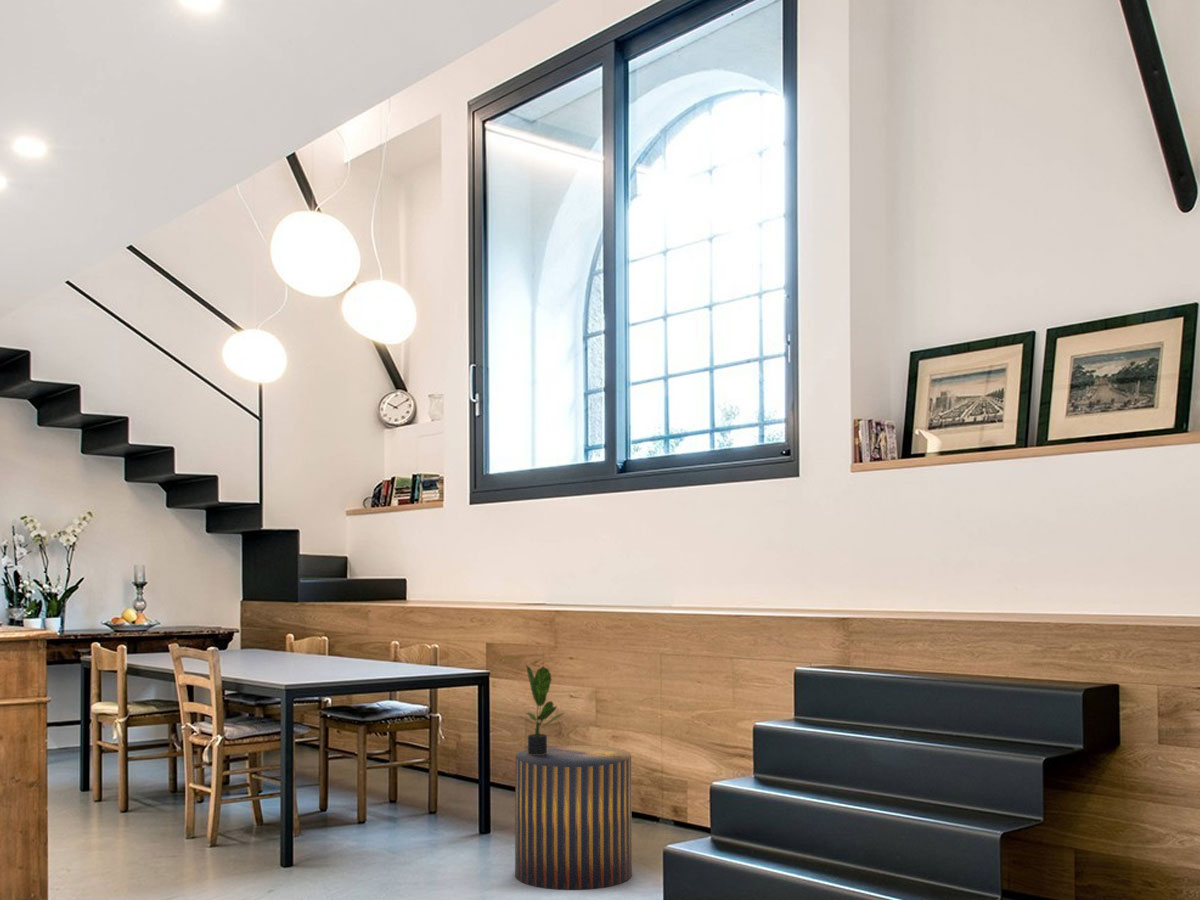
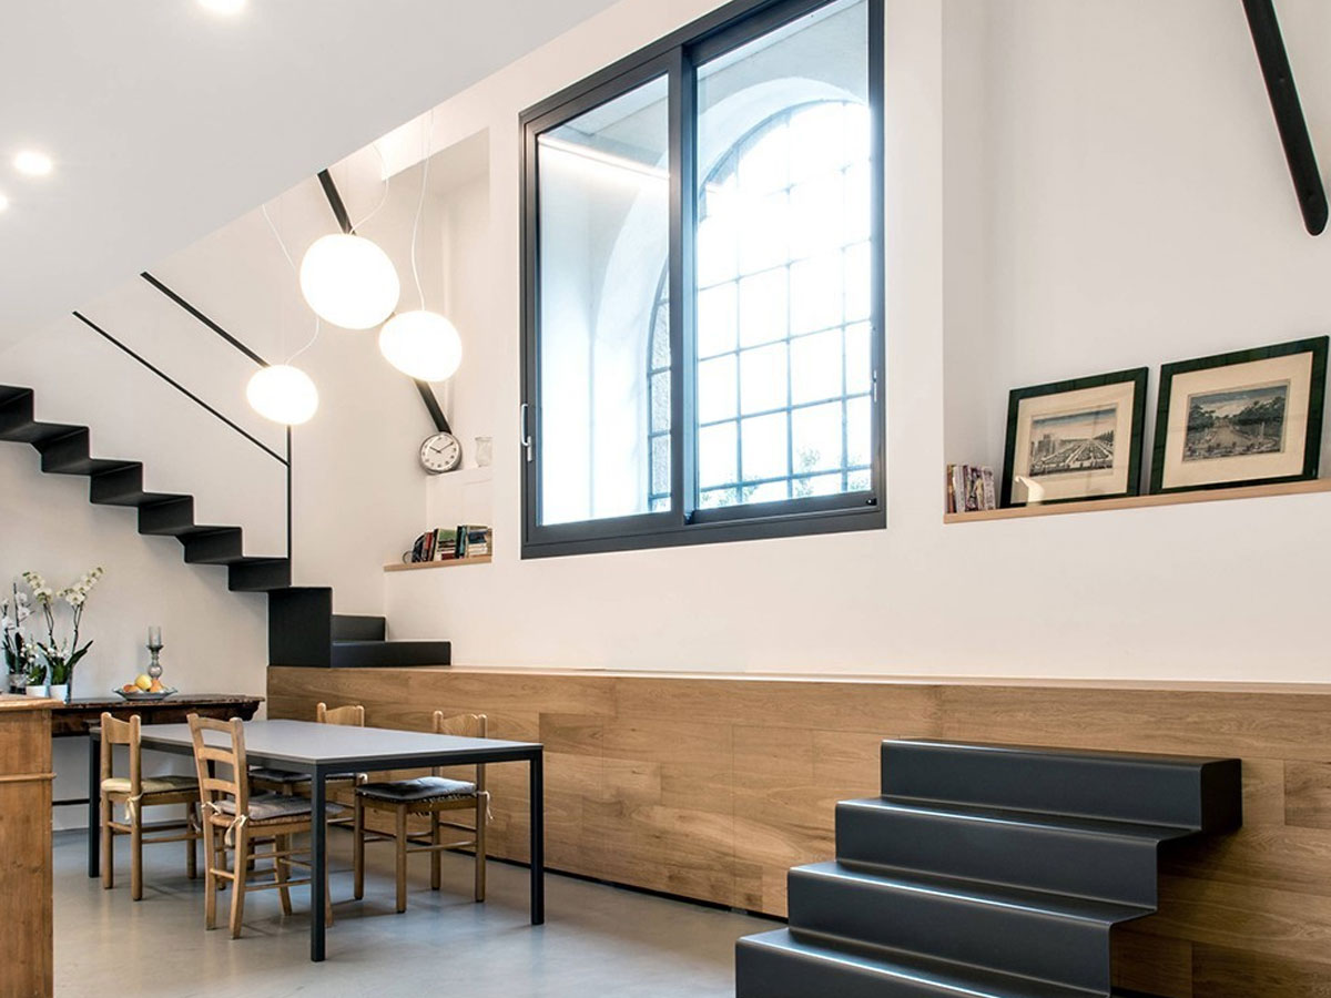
- stool (573, 814)
- potted plant (542, 709)
